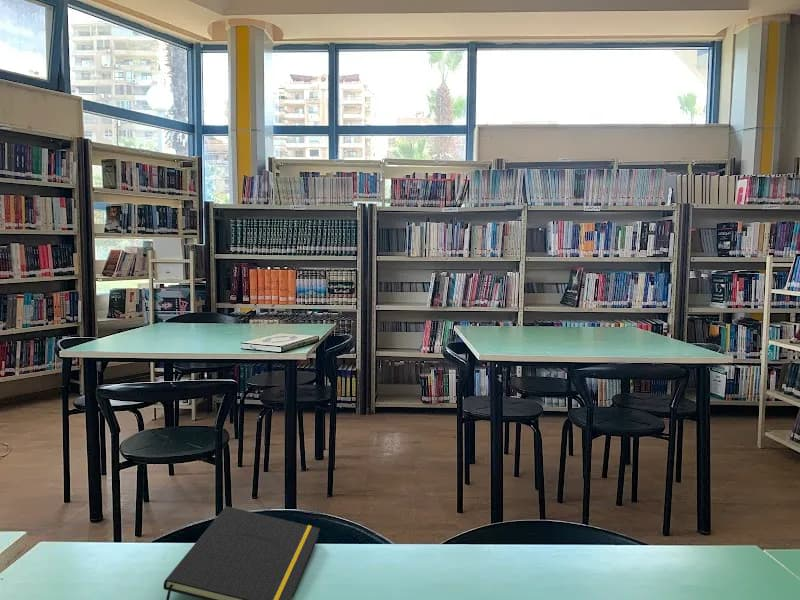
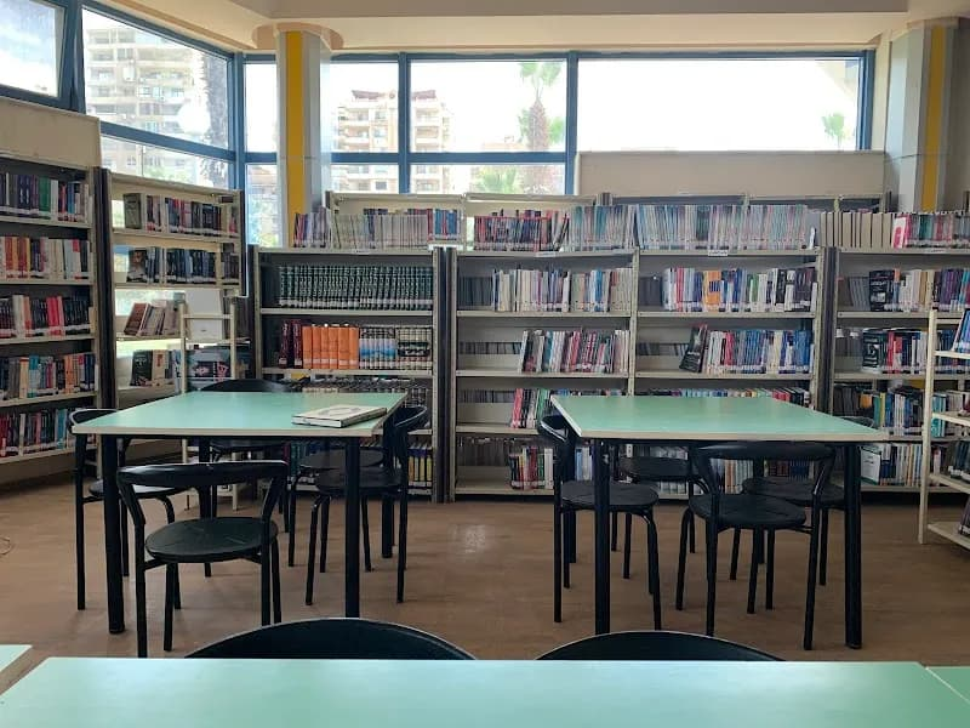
- notepad (251, 555)
